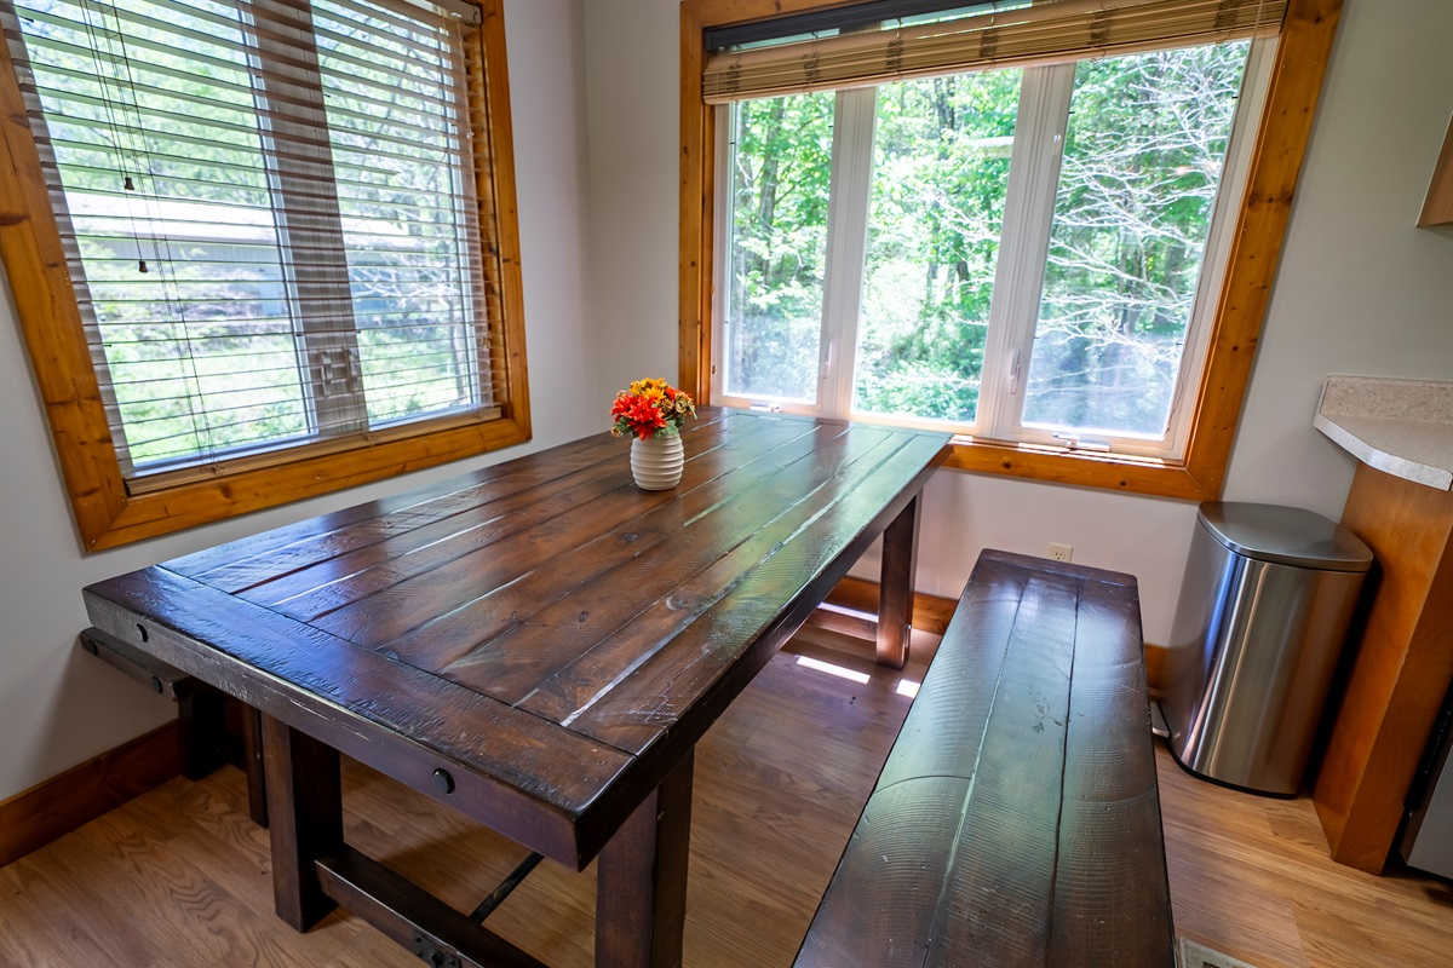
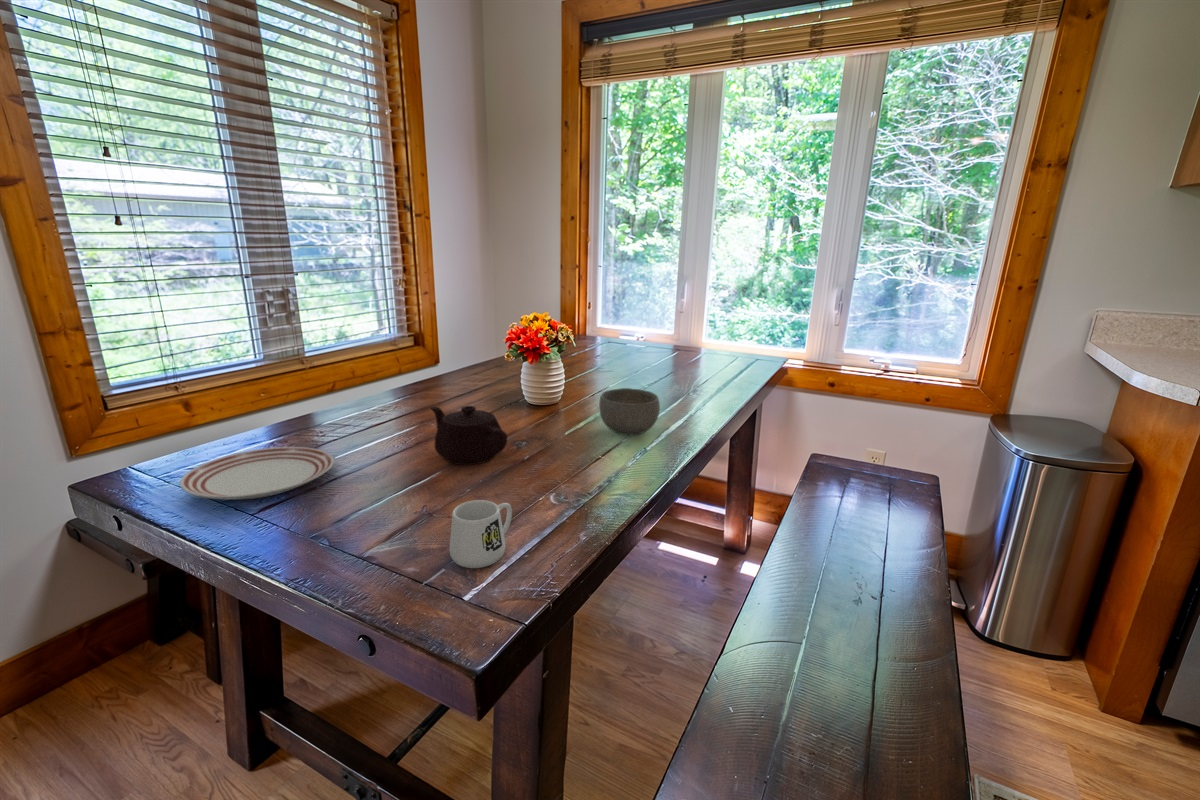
+ teapot (467, 431)
+ mug (484, 530)
+ dinner plate (262, 474)
+ bowl (629, 413)
